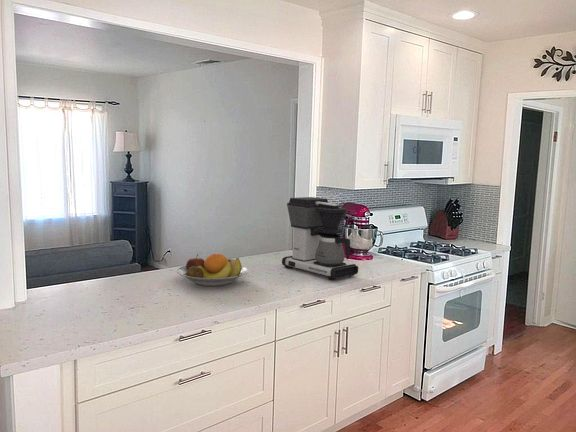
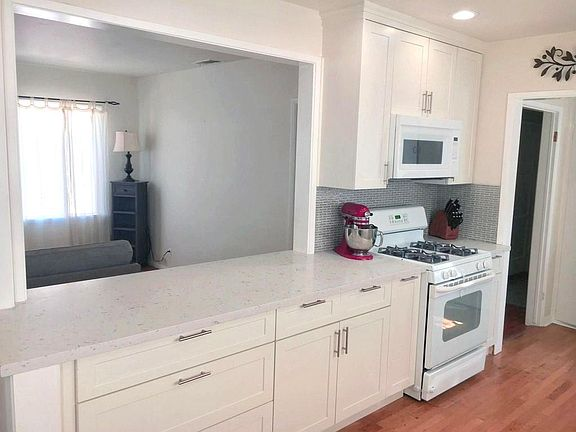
- fruit bowl (212, 267)
- coffee maker (320, 236)
